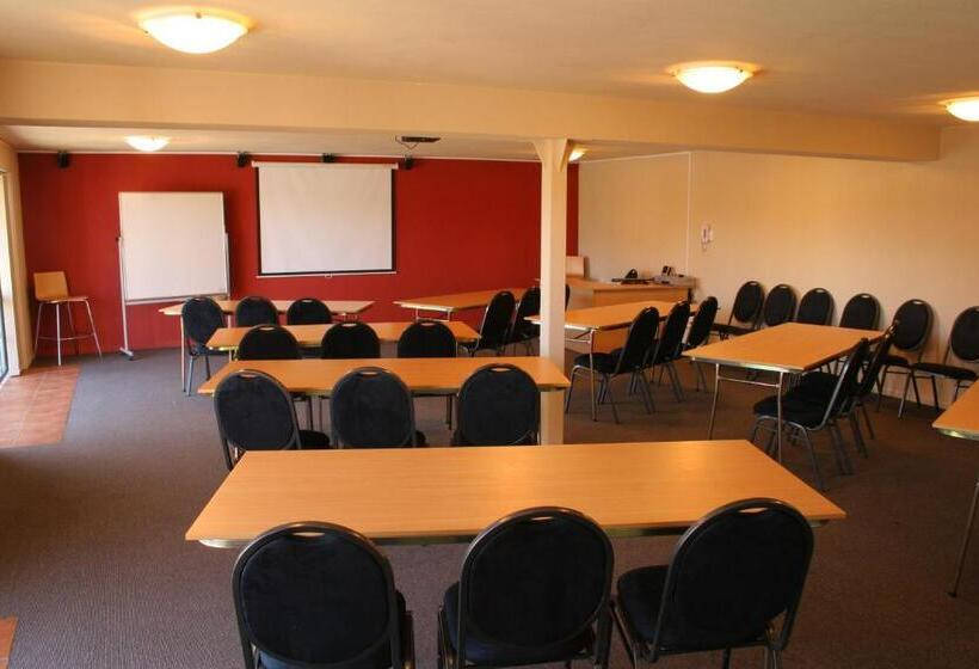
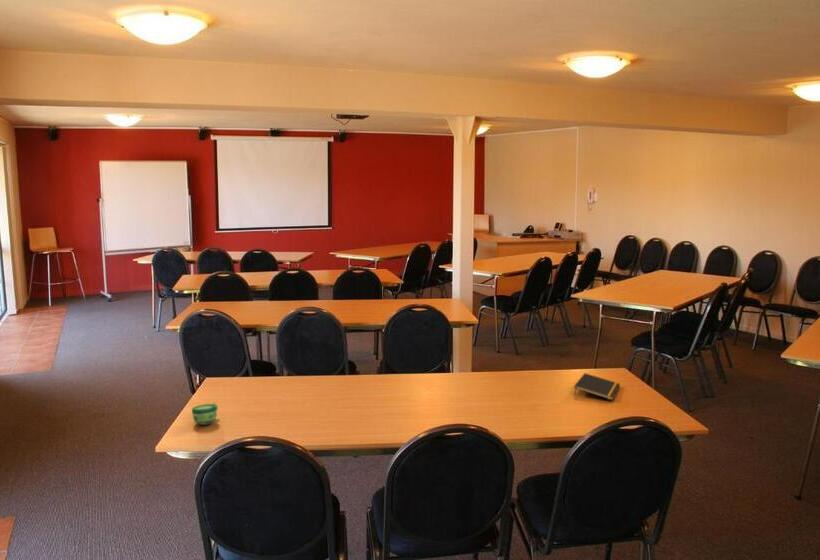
+ notepad (597, 385)
+ cup (206, 413)
